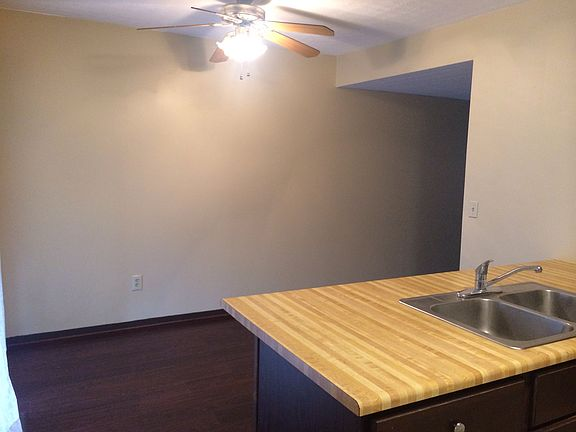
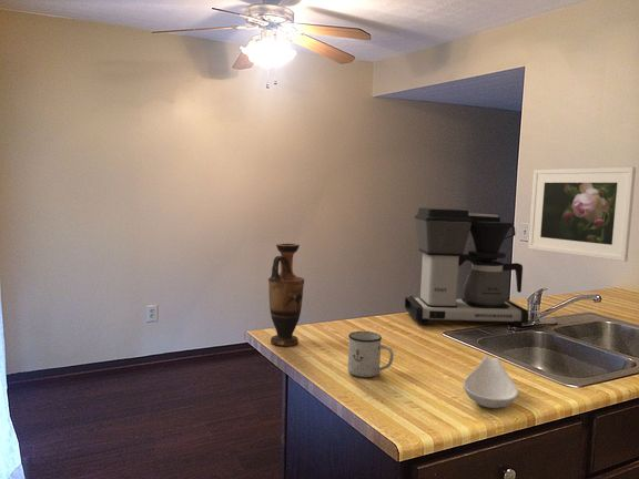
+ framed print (577, 212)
+ vase (285, 293)
+ coffee maker (471, 265)
+ spoon rest (489, 379)
+ mug (371, 355)
